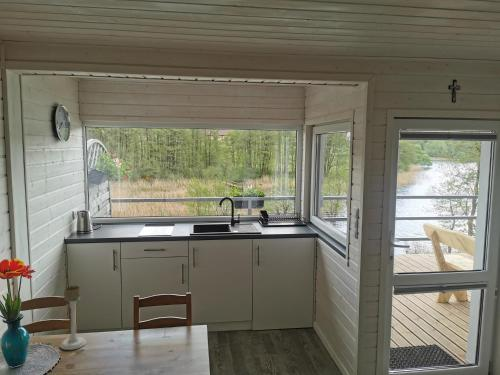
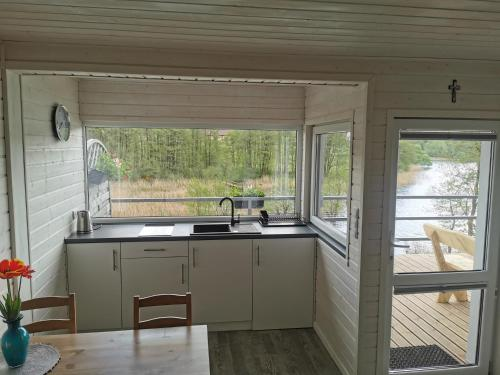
- candle holder (72, 316)
